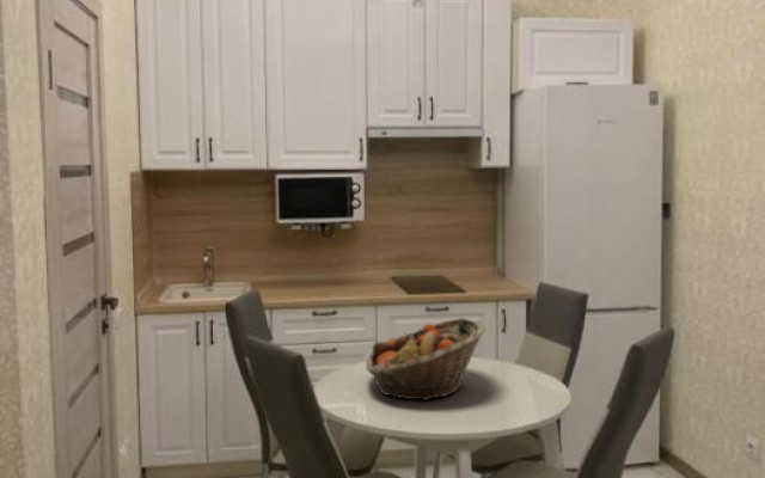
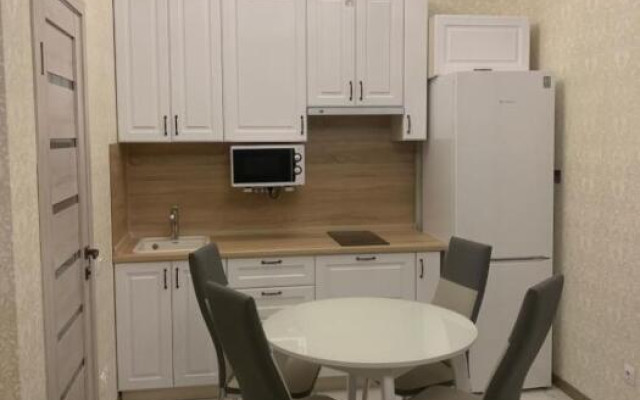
- fruit basket (424, 355)
